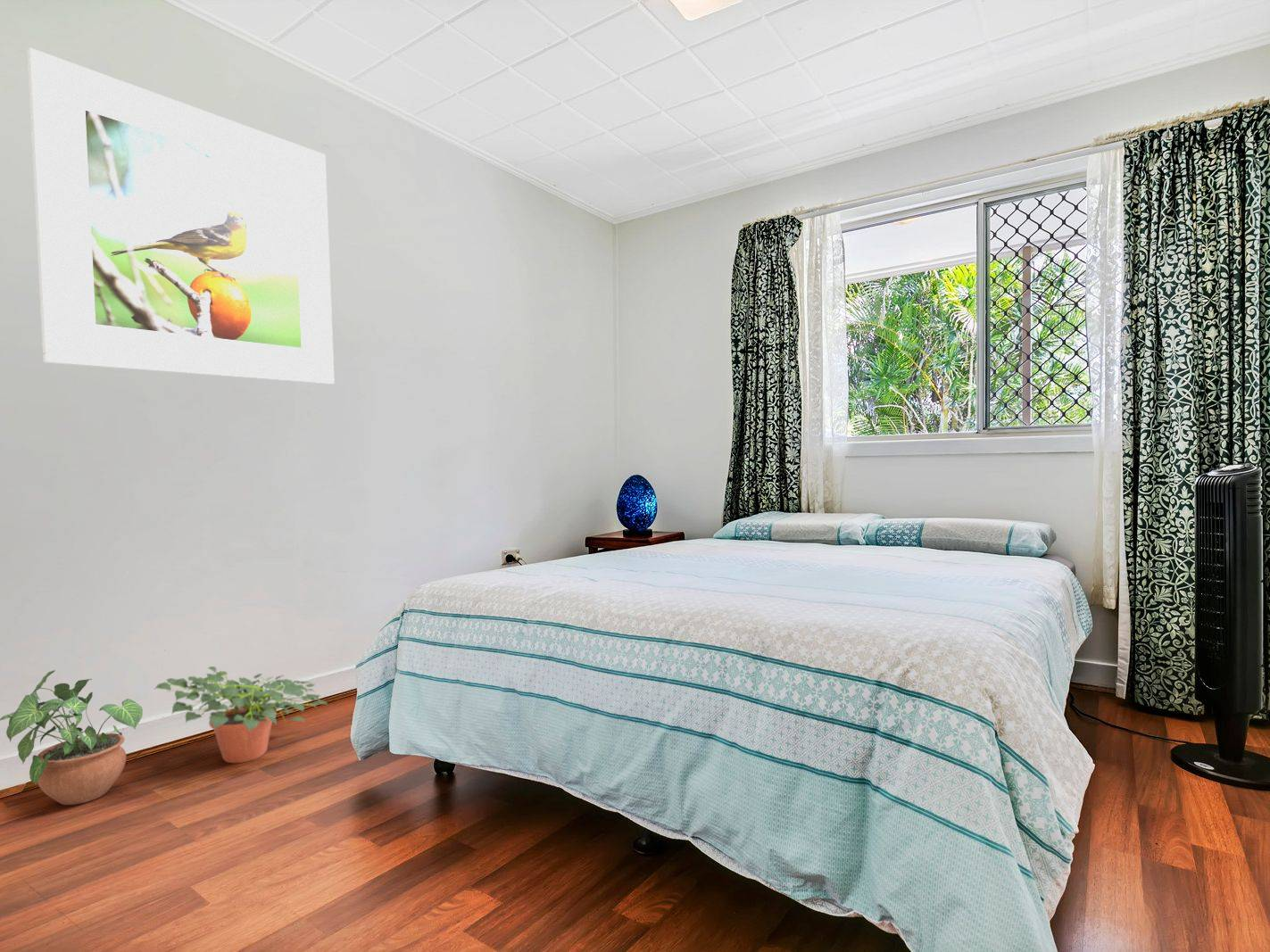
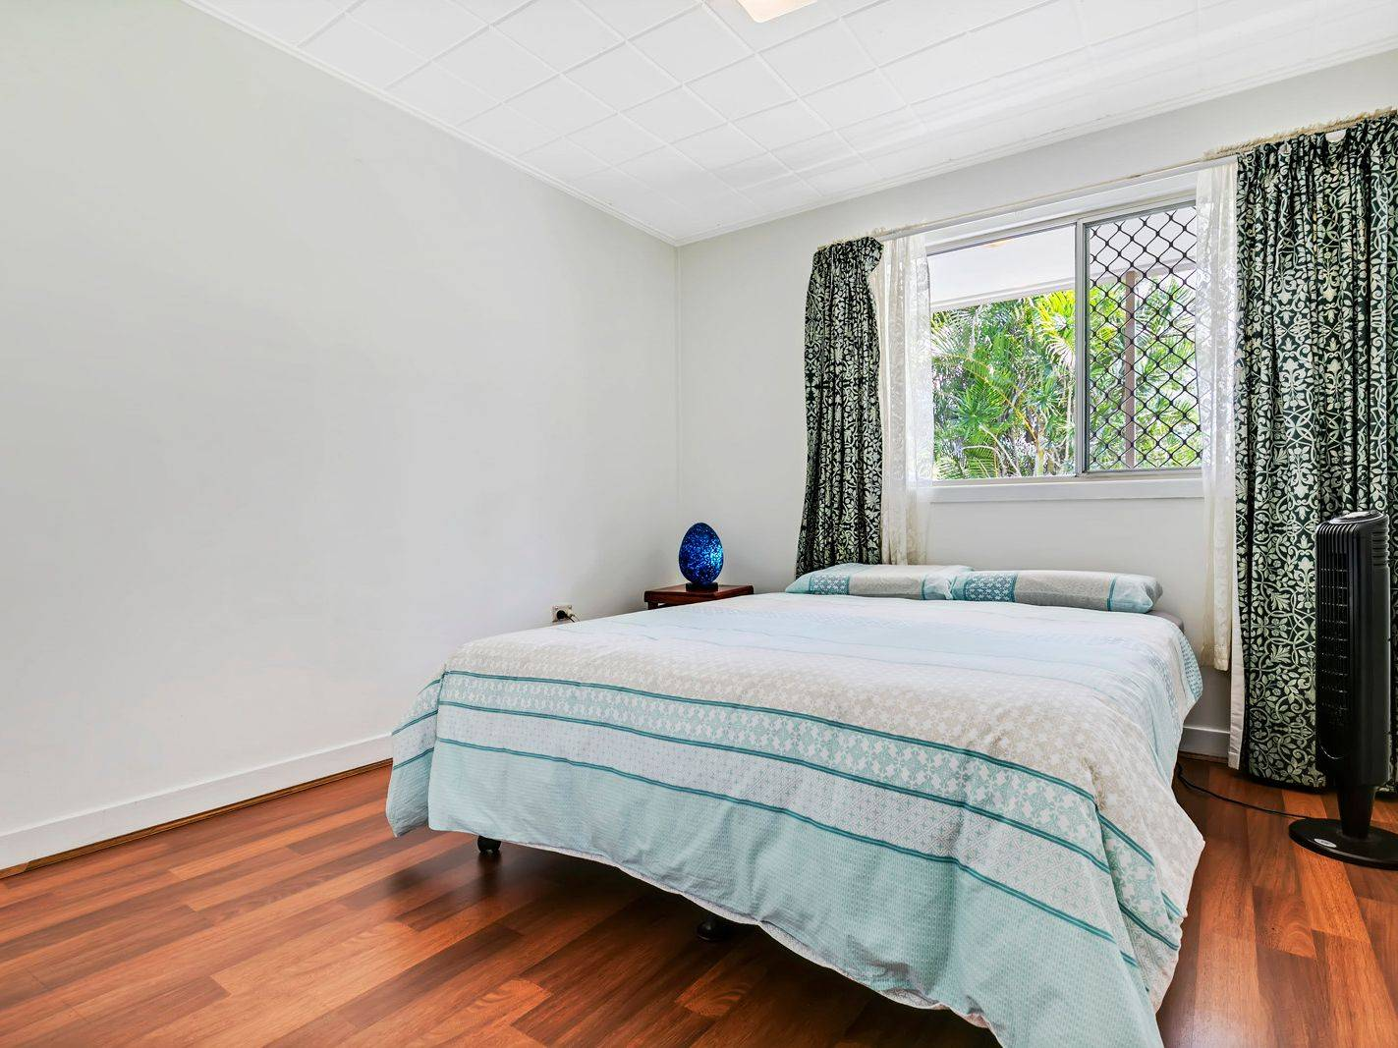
- potted plant (68, 733)
- potted plant (252, 710)
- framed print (204, 243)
